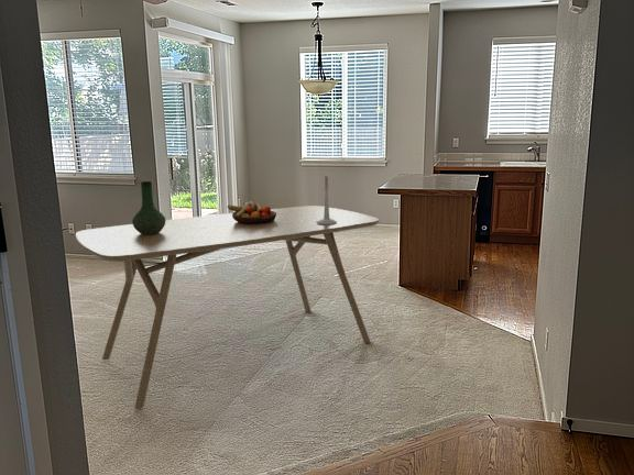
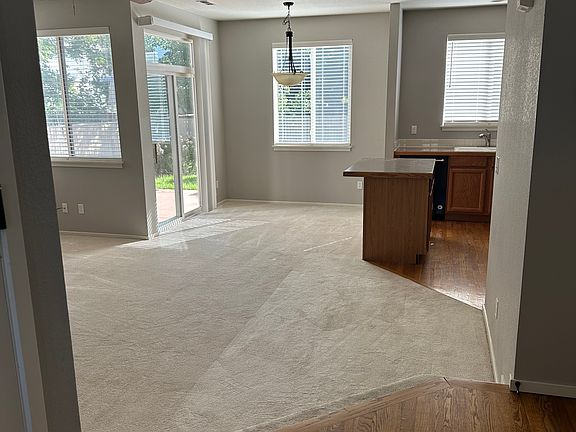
- dining table (233, 246)
- vase (147, 207)
- candlestick (326, 199)
- fruit bowl (253, 211)
